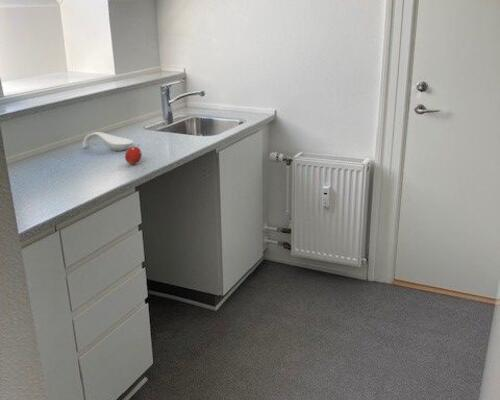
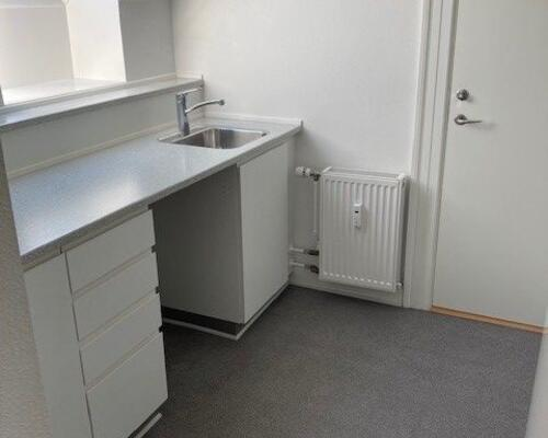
- fruit (133, 154)
- spoon rest (107, 140)
